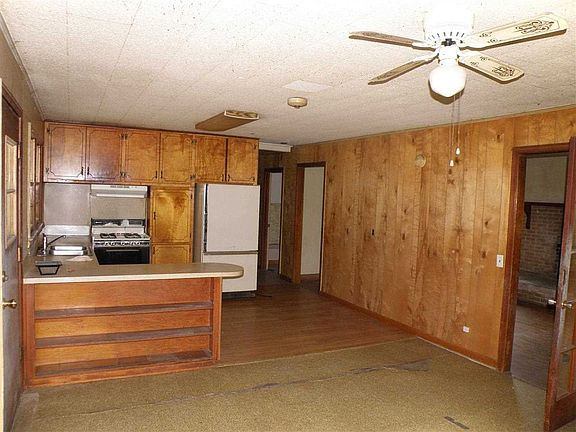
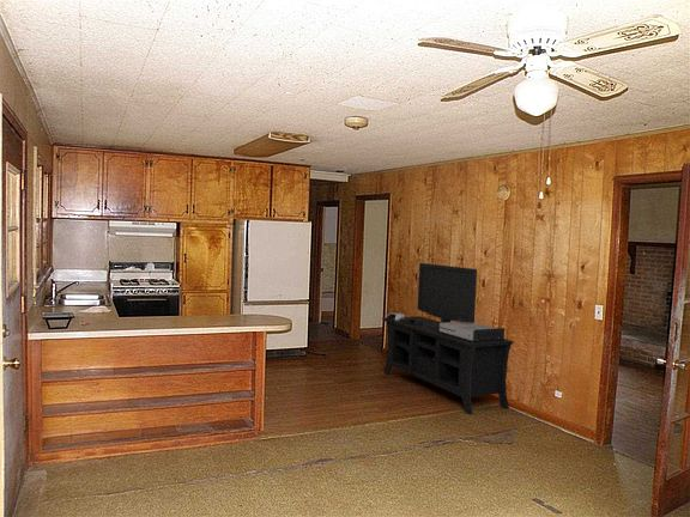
+ media console (441, 327)
